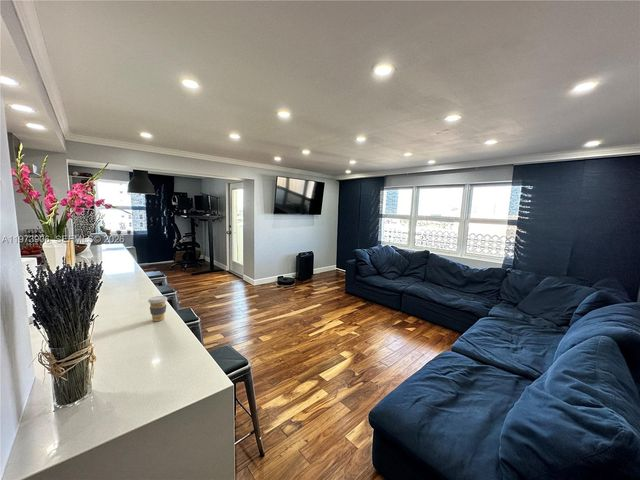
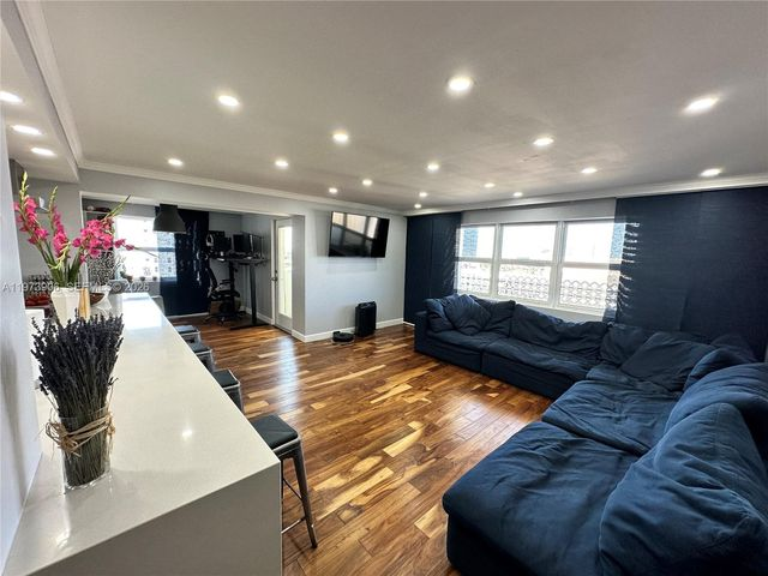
- coffee cup (158, 308)
